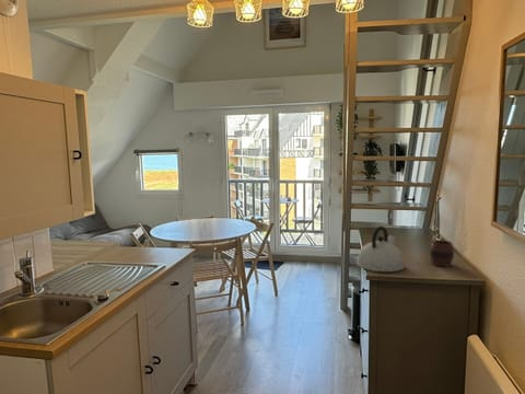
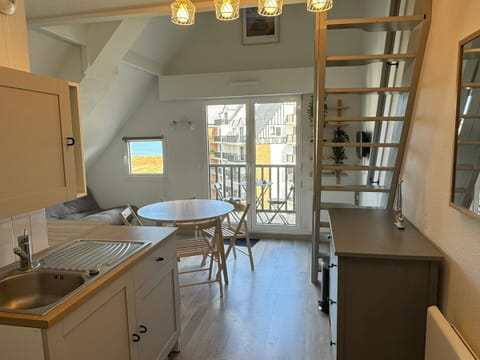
- cup (441, 253)
- kettle (381, 245)
